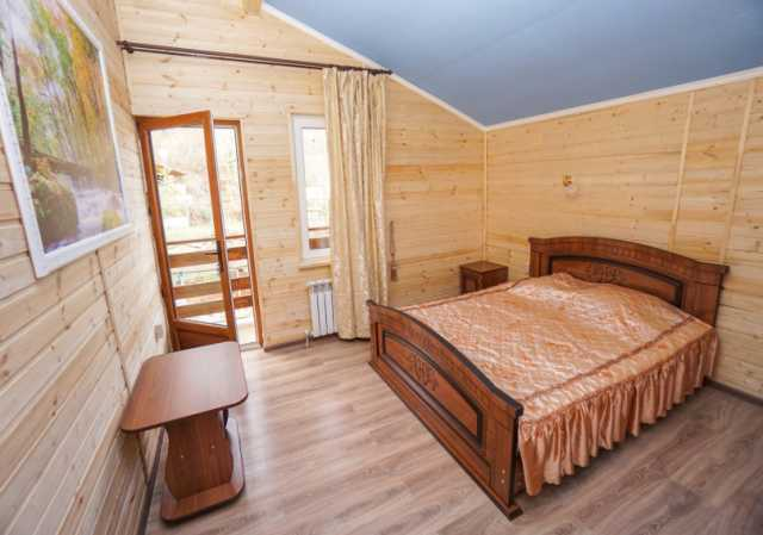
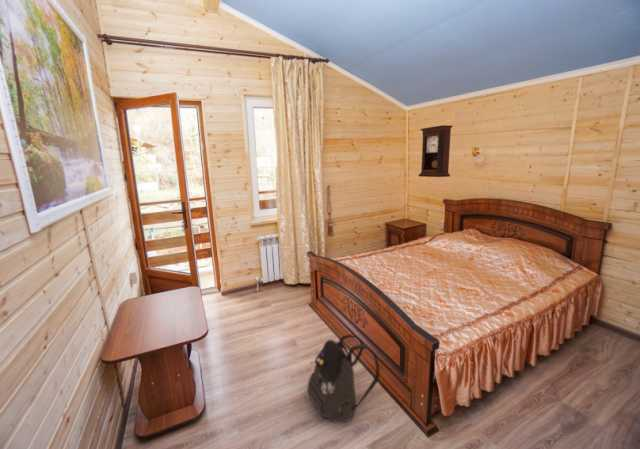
+ pendulum clock (433, 152)
+ backpack (342, 370)
